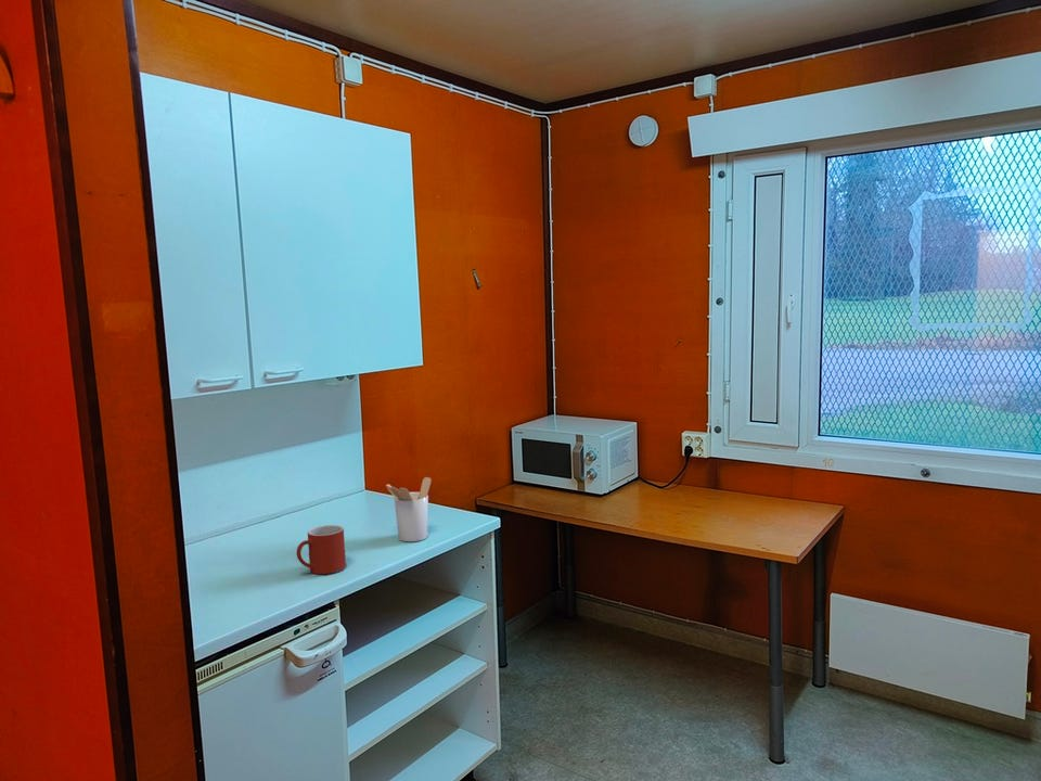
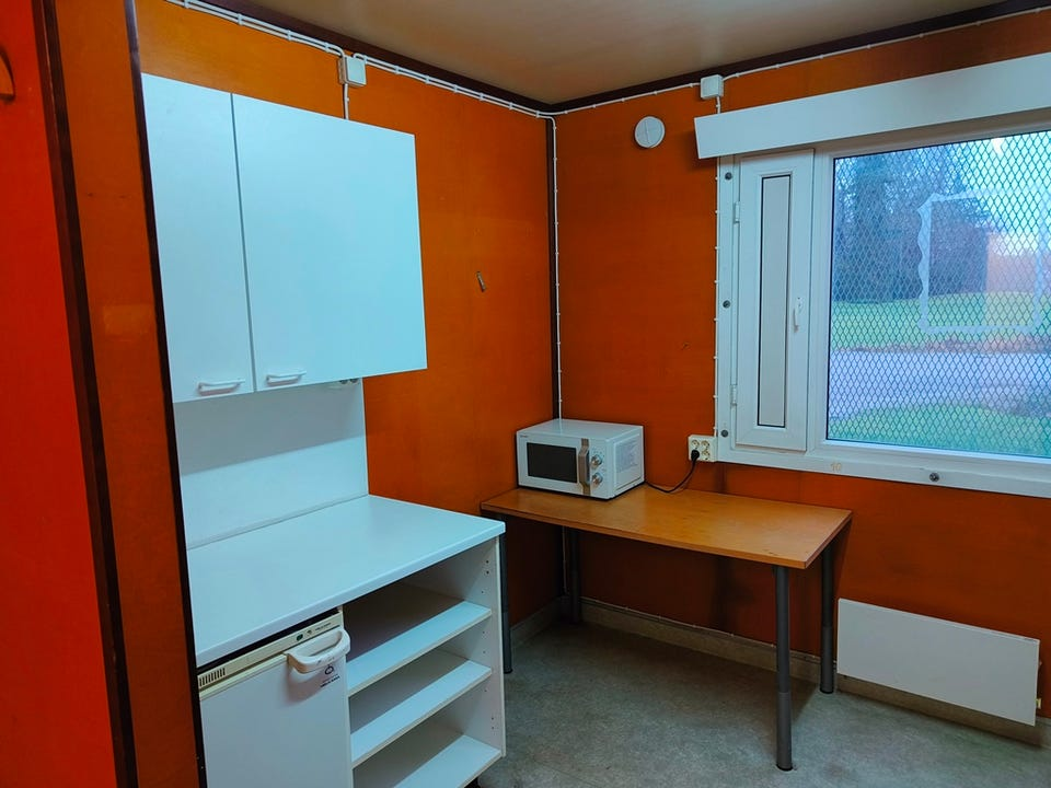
- utensil holder (407, 509)
- mug (321, 551)
